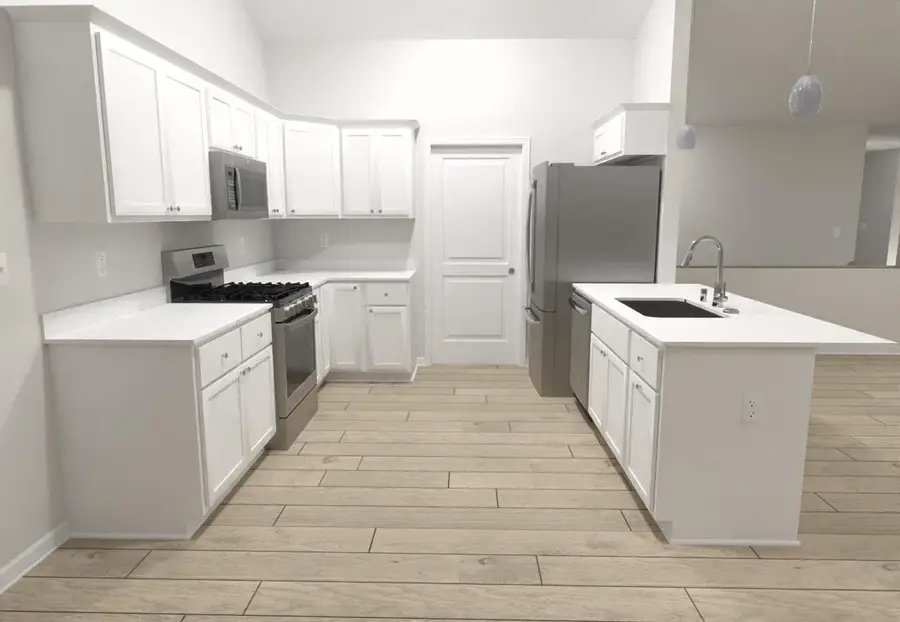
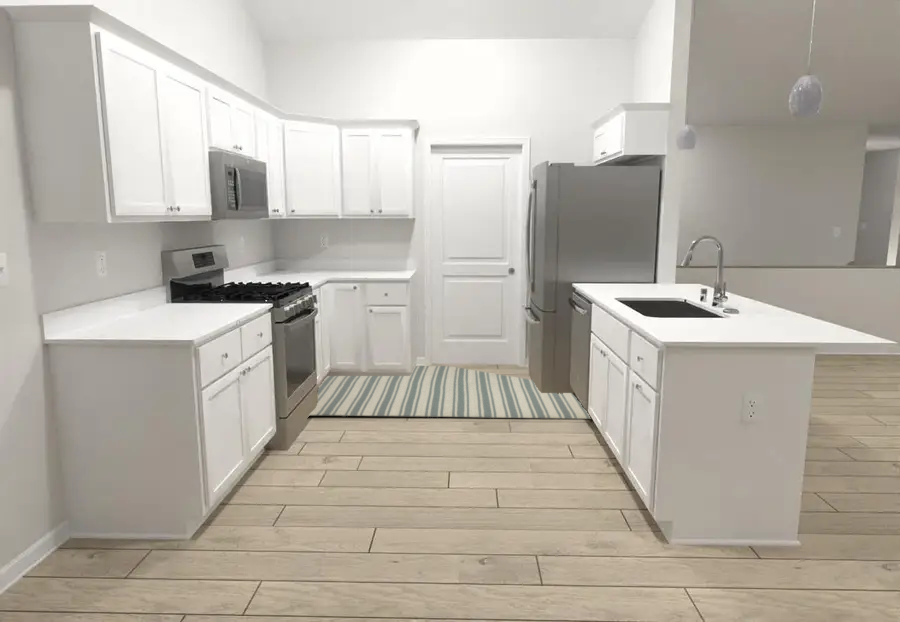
+ rug (449, 387)
